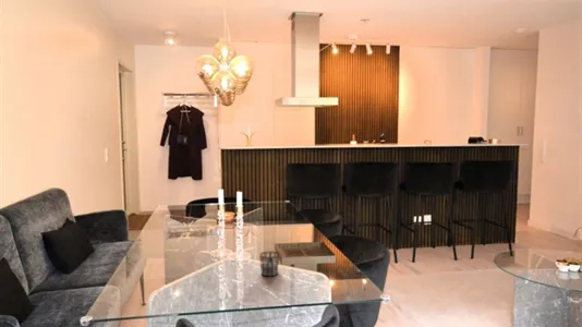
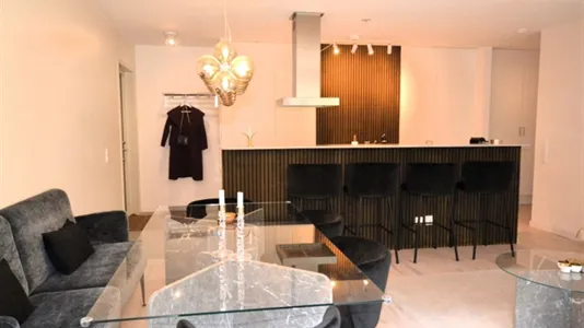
- cup (269, 263)
